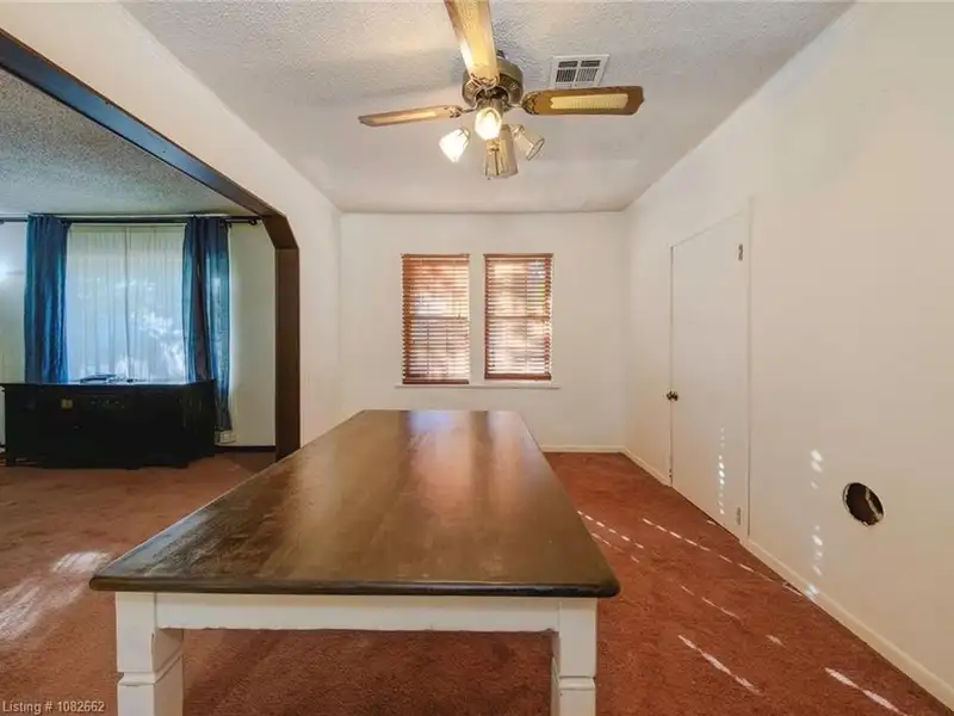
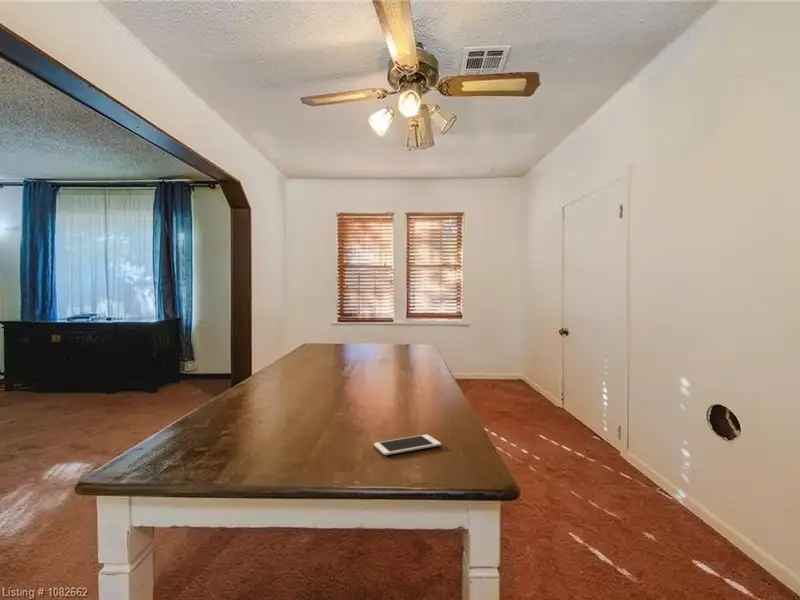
+ cell phone (407, 444)
